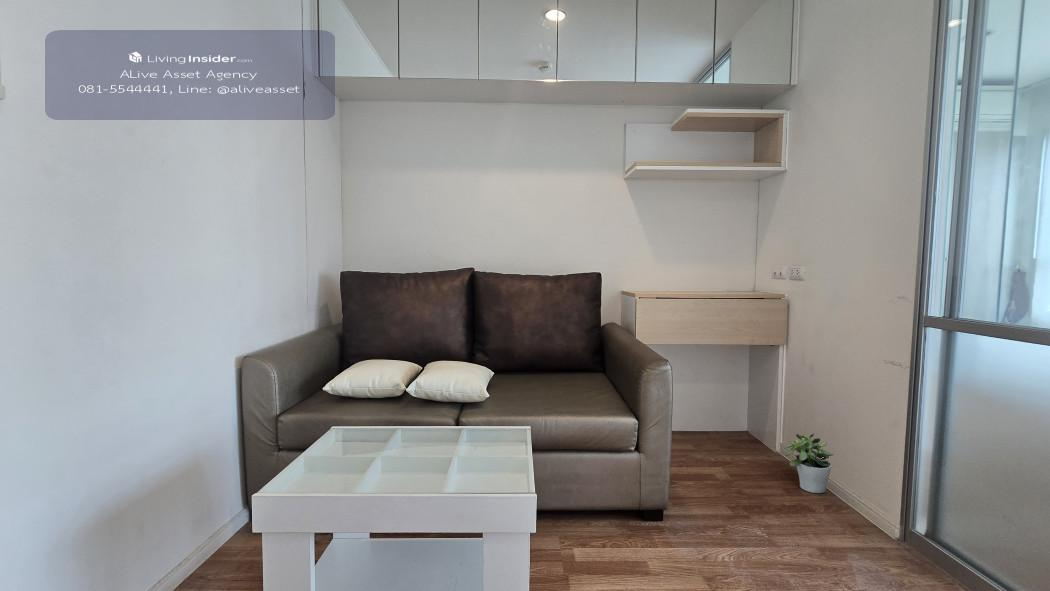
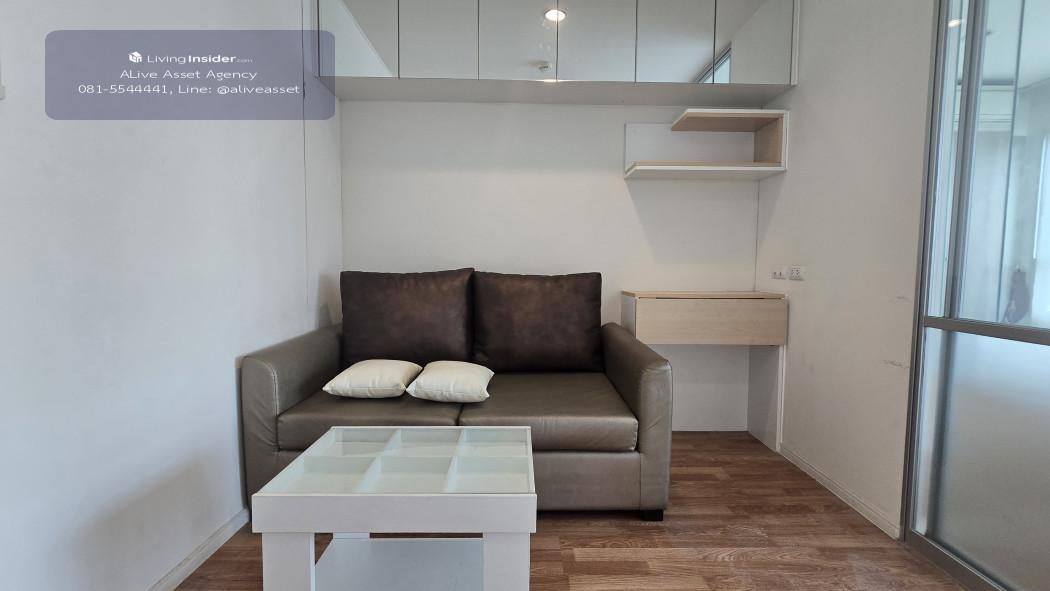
- potted plant (805, 460)
